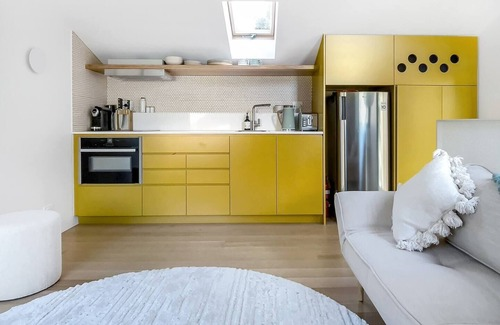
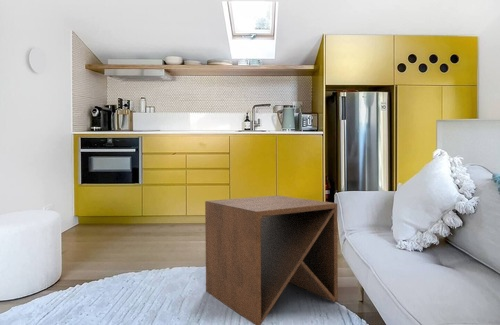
+ side table (269, 249)
